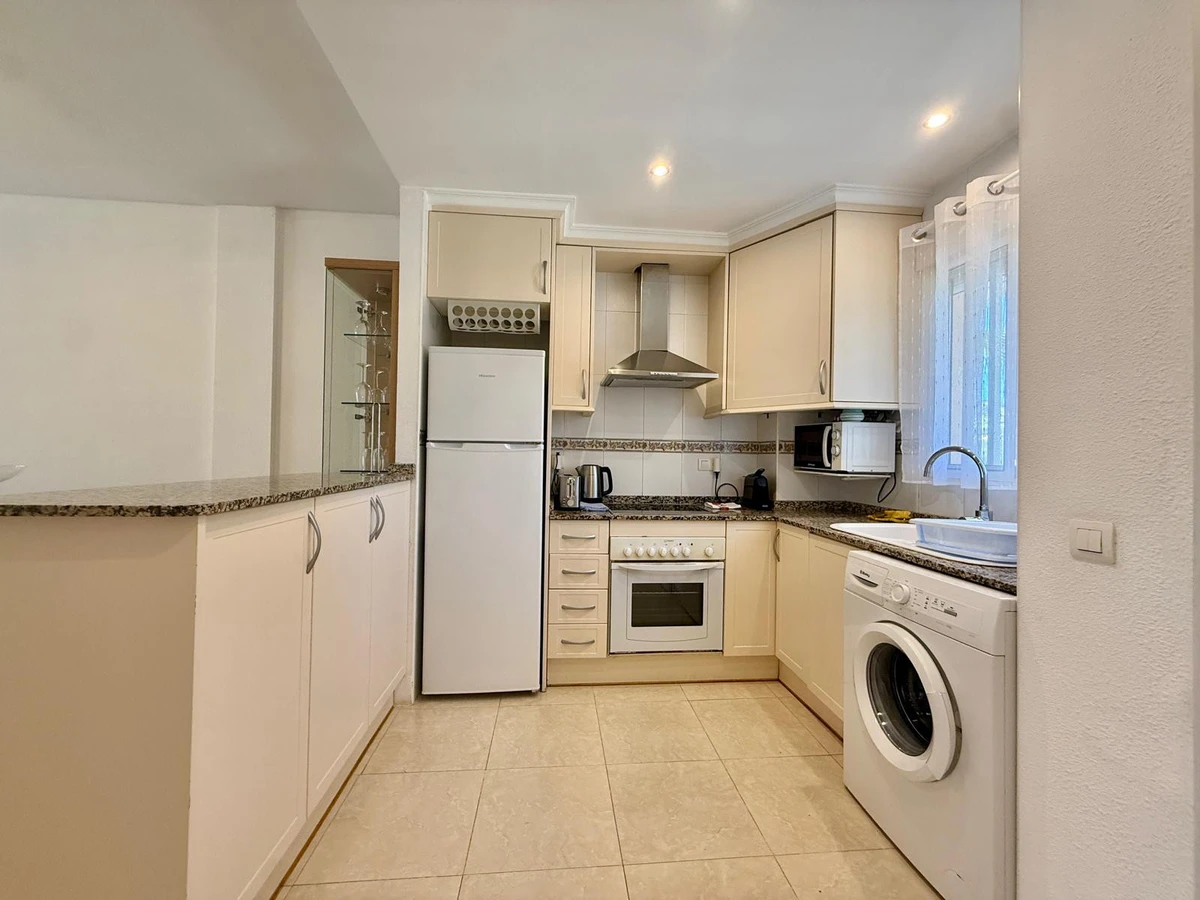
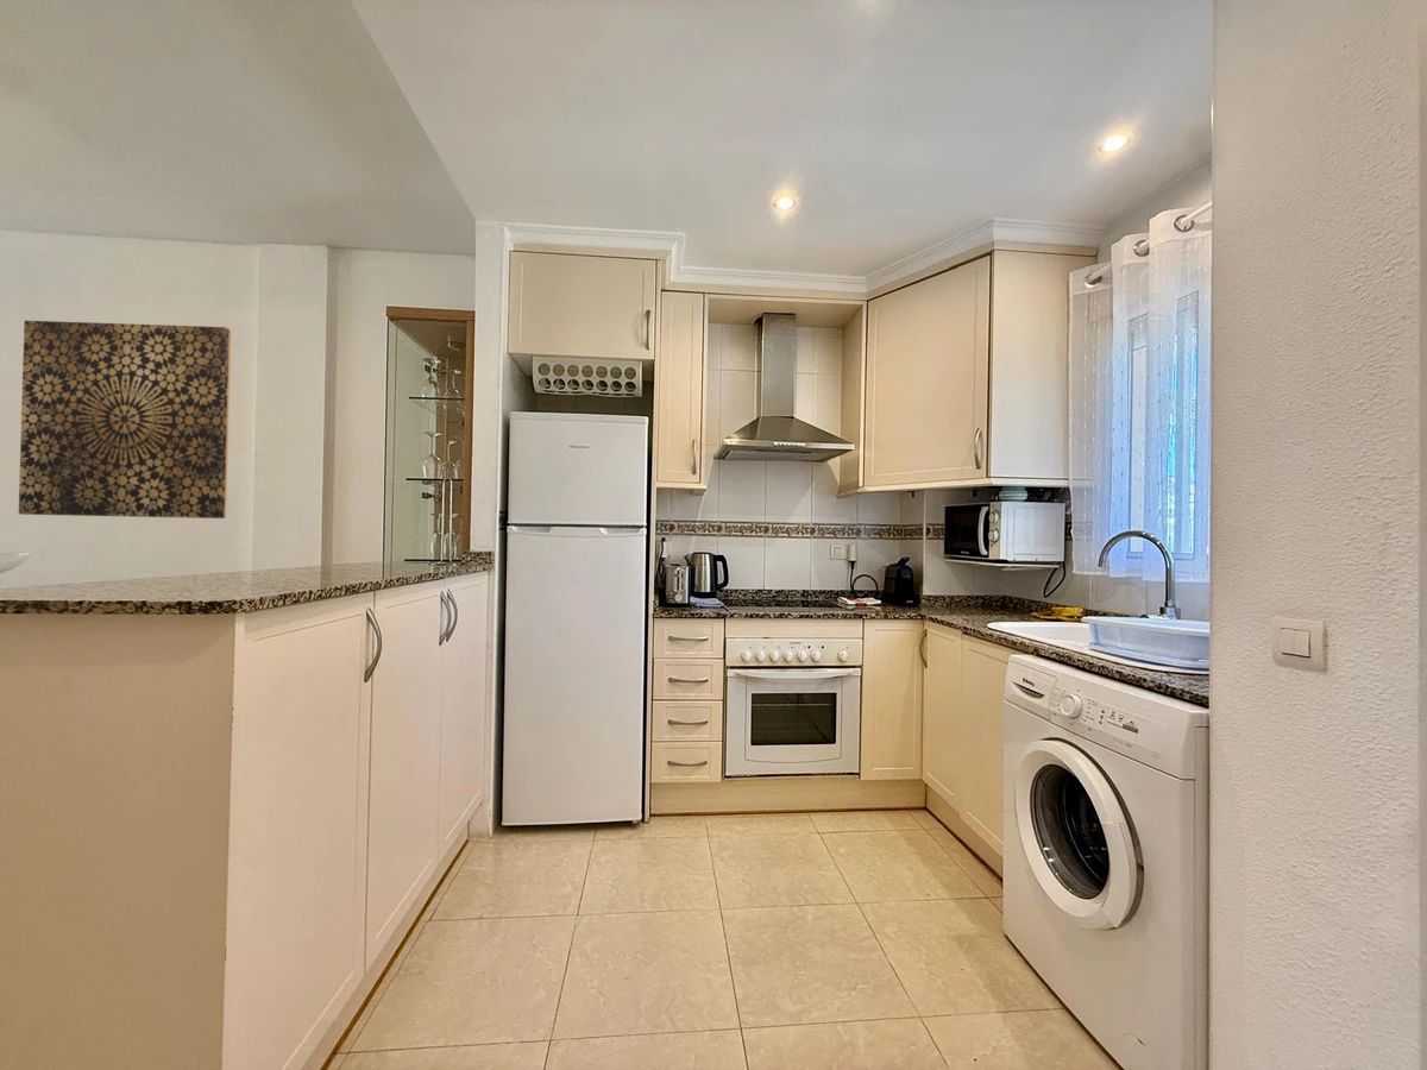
+ wall art (126, 420)
